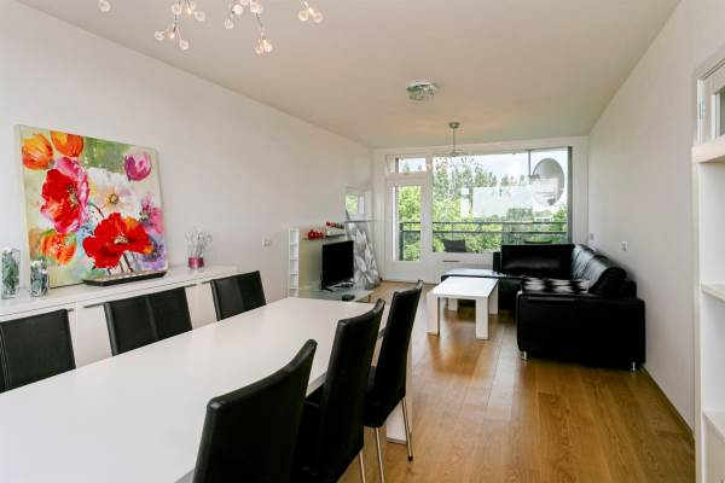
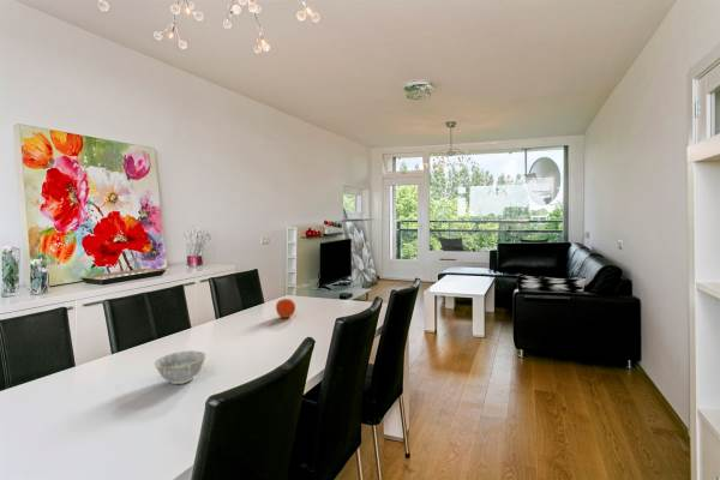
+ bowl (180, 368)
+ fruit (286, 307)
